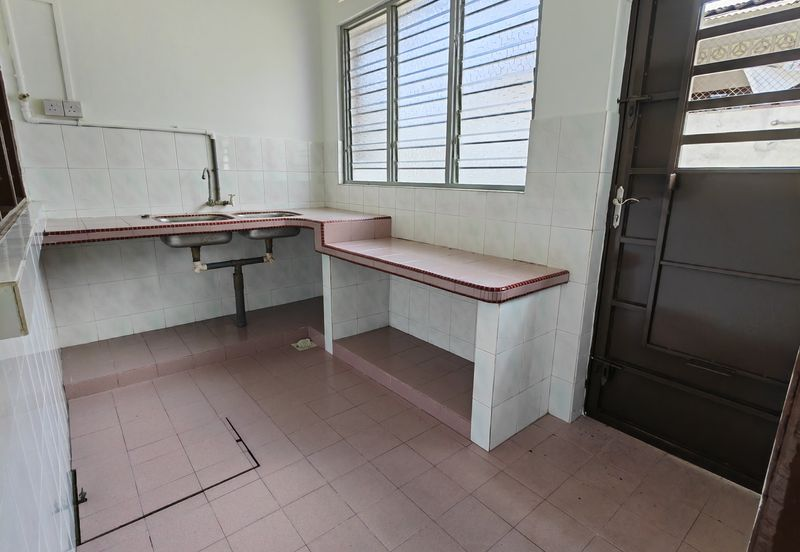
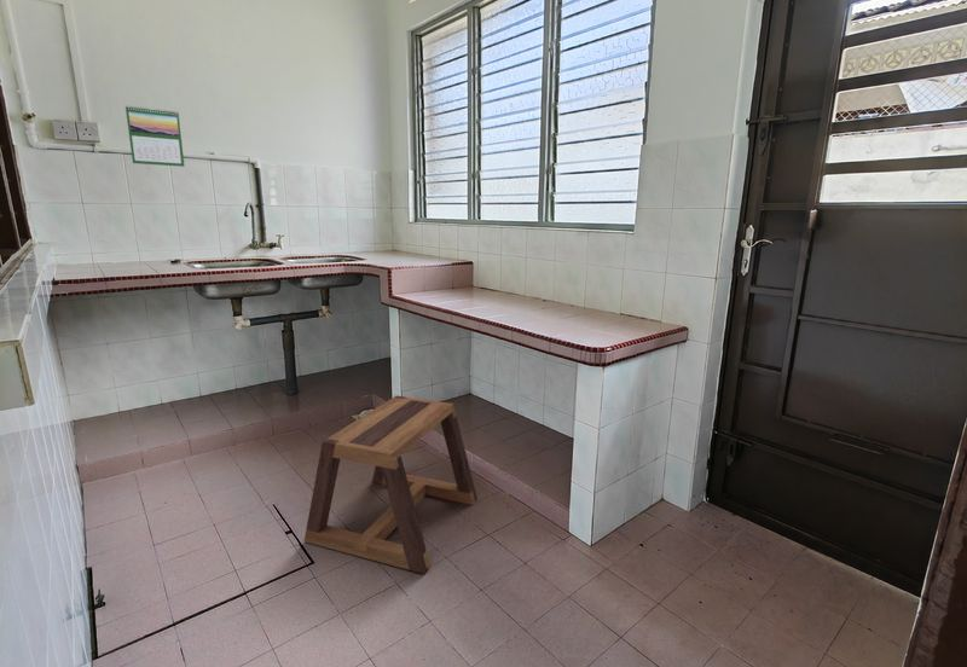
+ stool (395, 470)
+ calendar (155, 135)
